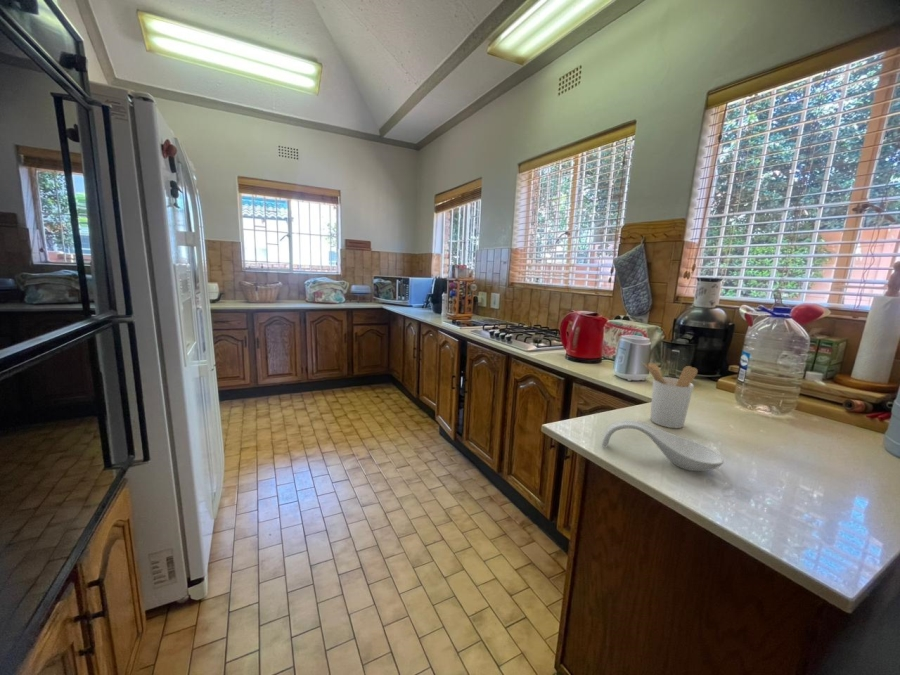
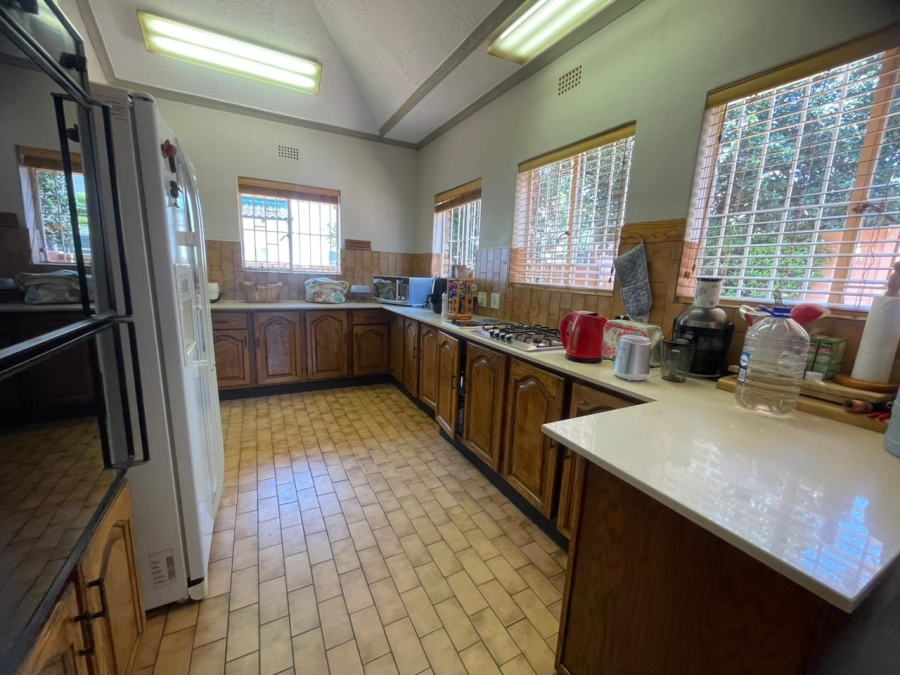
- utensil holder (663, 392)
- spoon rest (659, 443)
